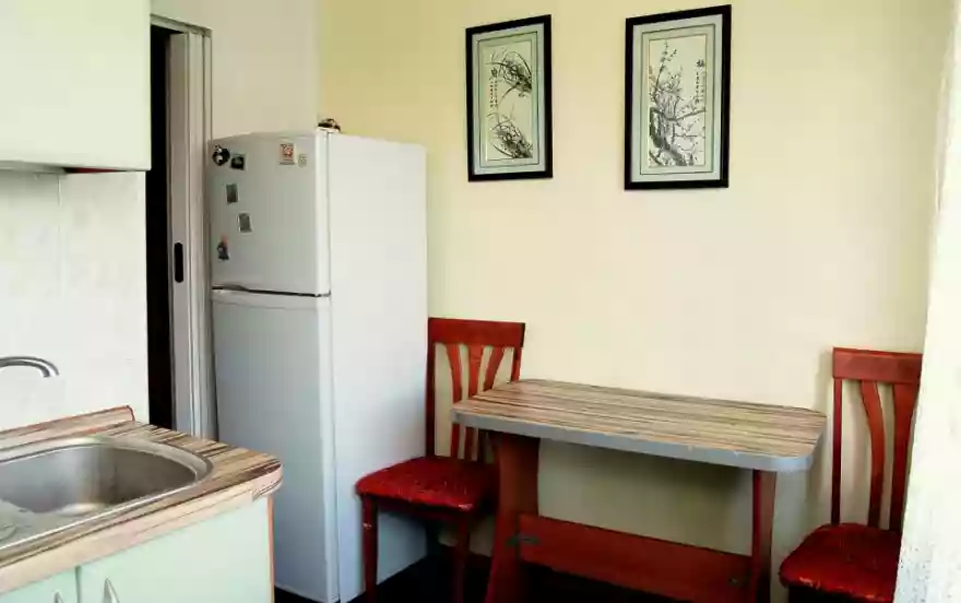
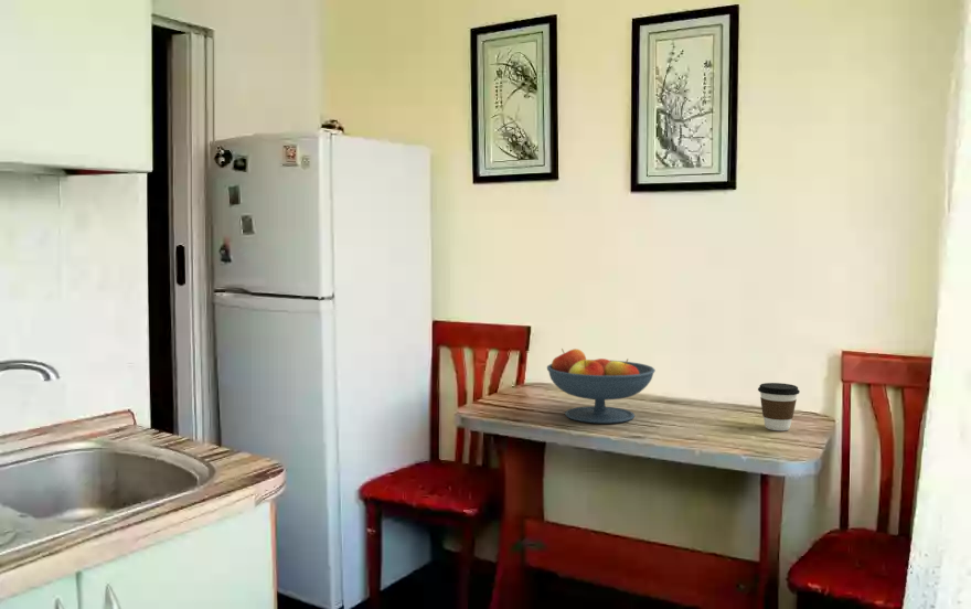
+ fruit bowl (599, 383)
+ coffee cup (778, 407)
